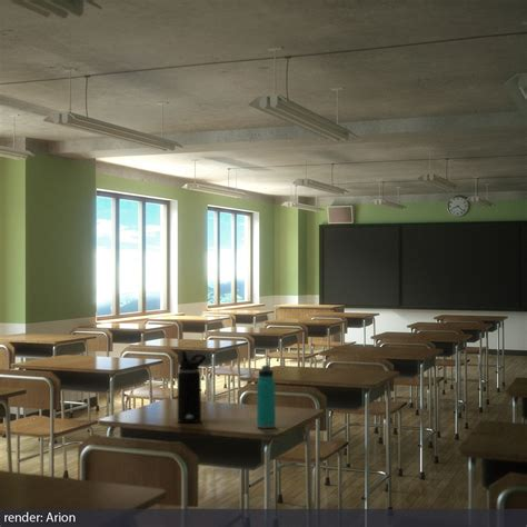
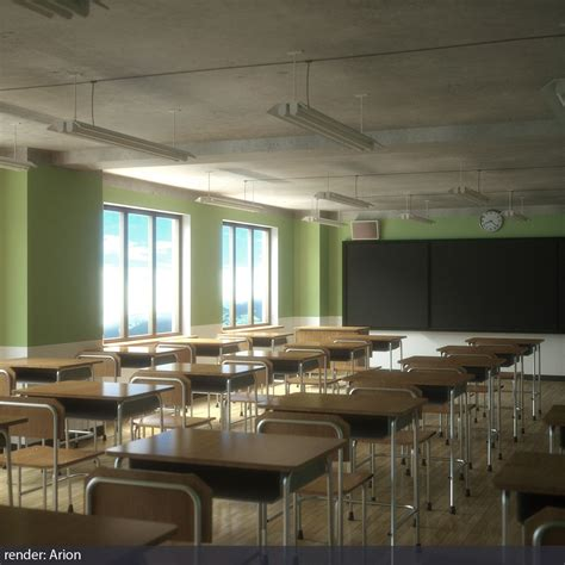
- water bottle (191, 385)
- water bottle (266, 396)
